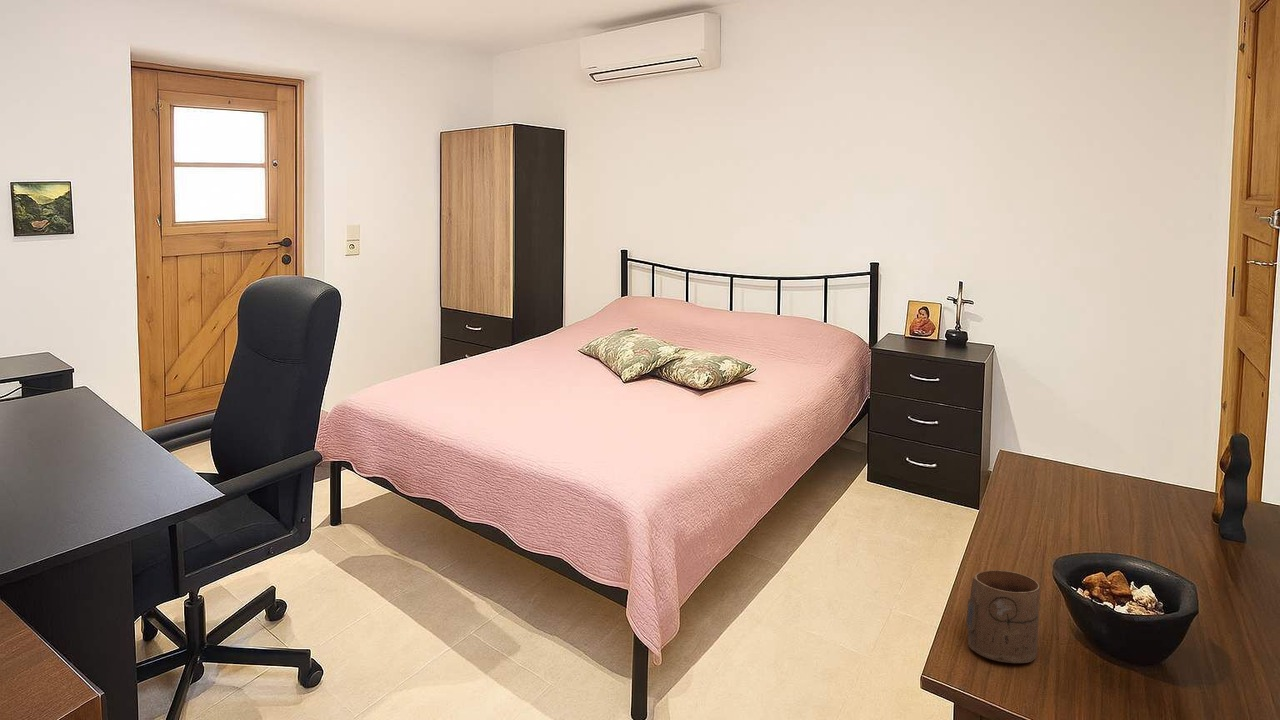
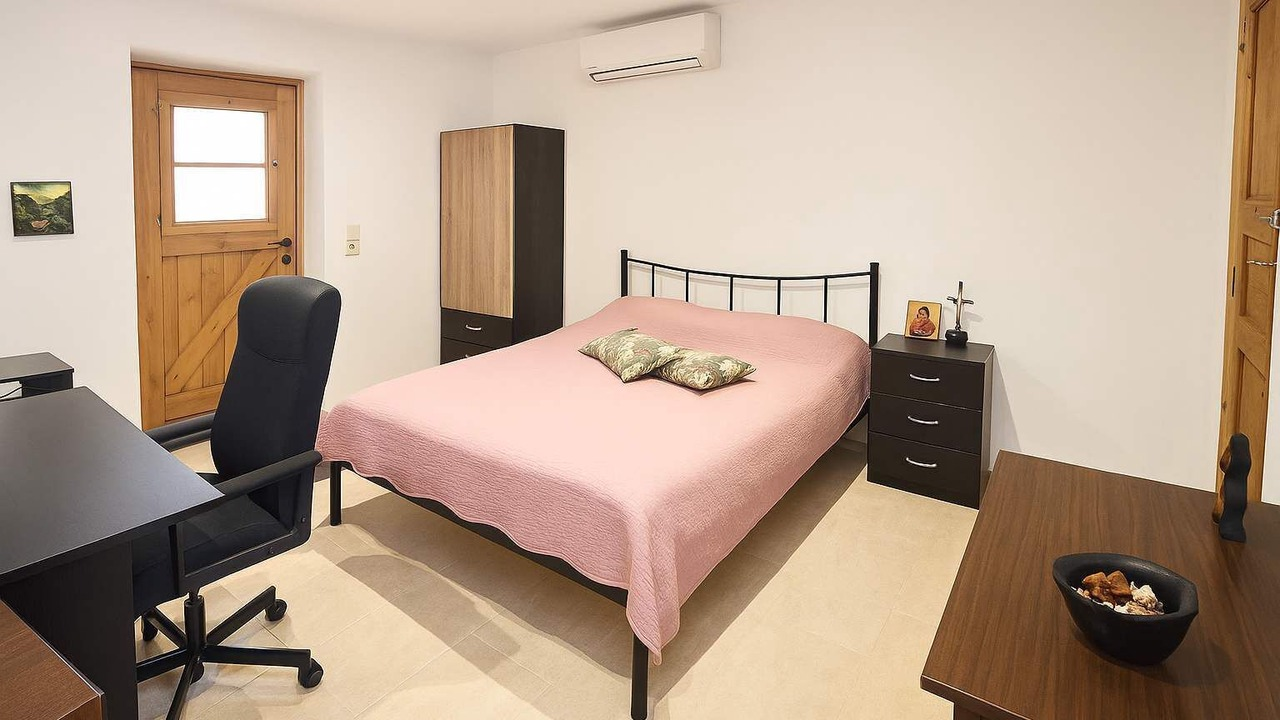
- cup (1002, 615)
